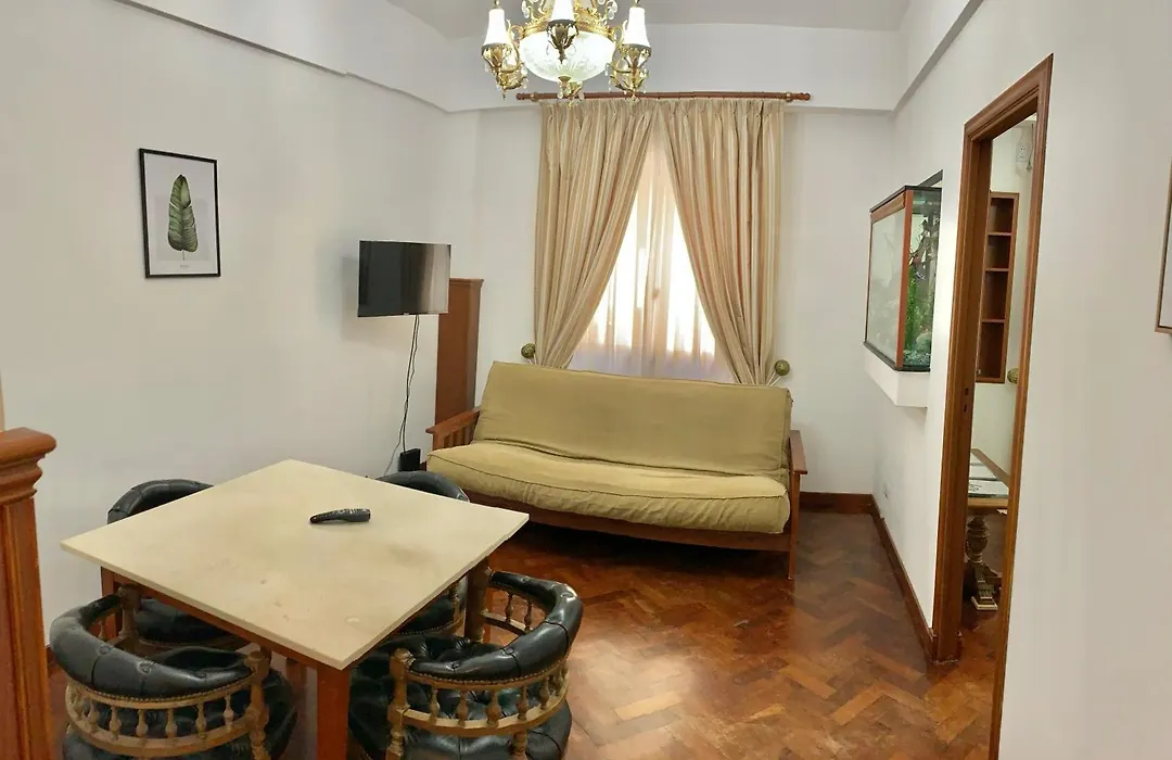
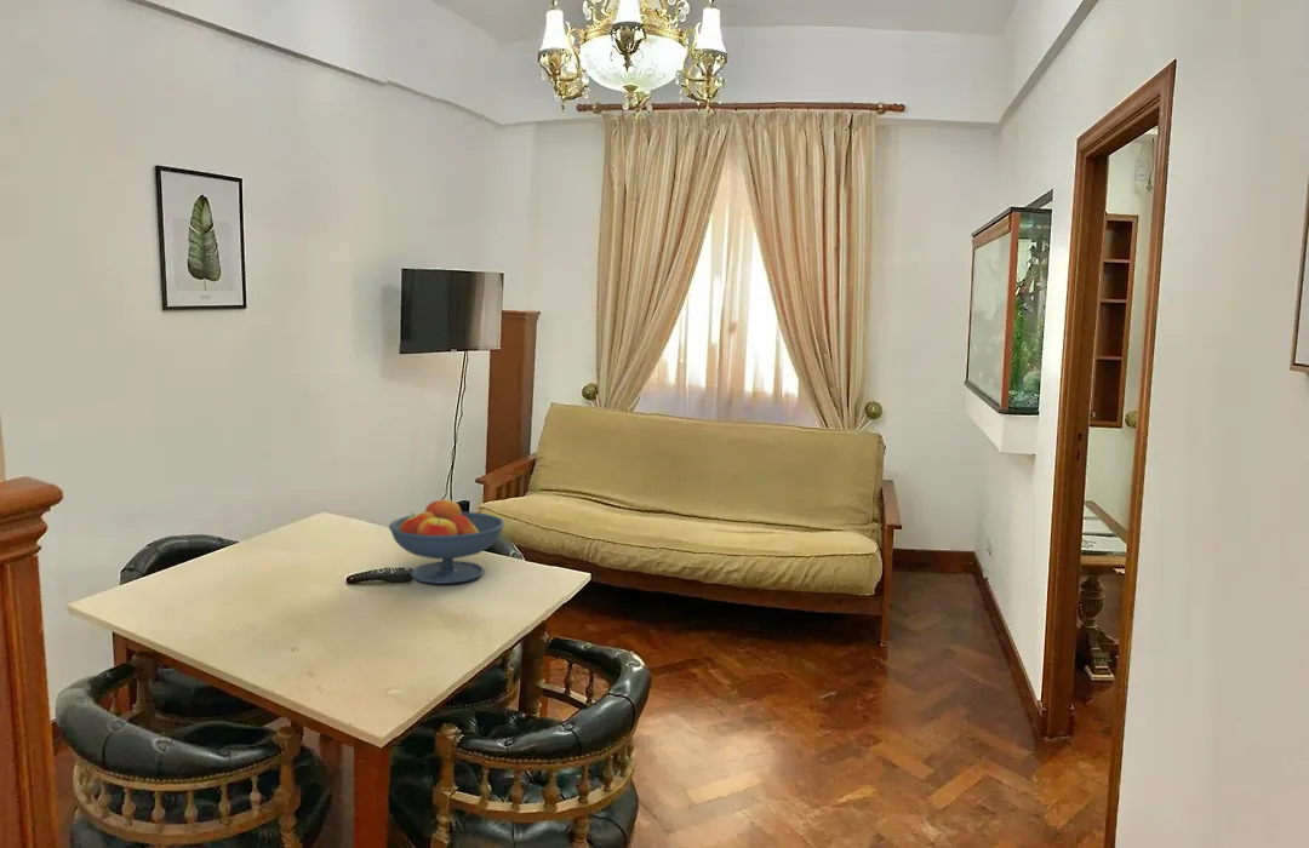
+ fruit bowl (447, 539)
